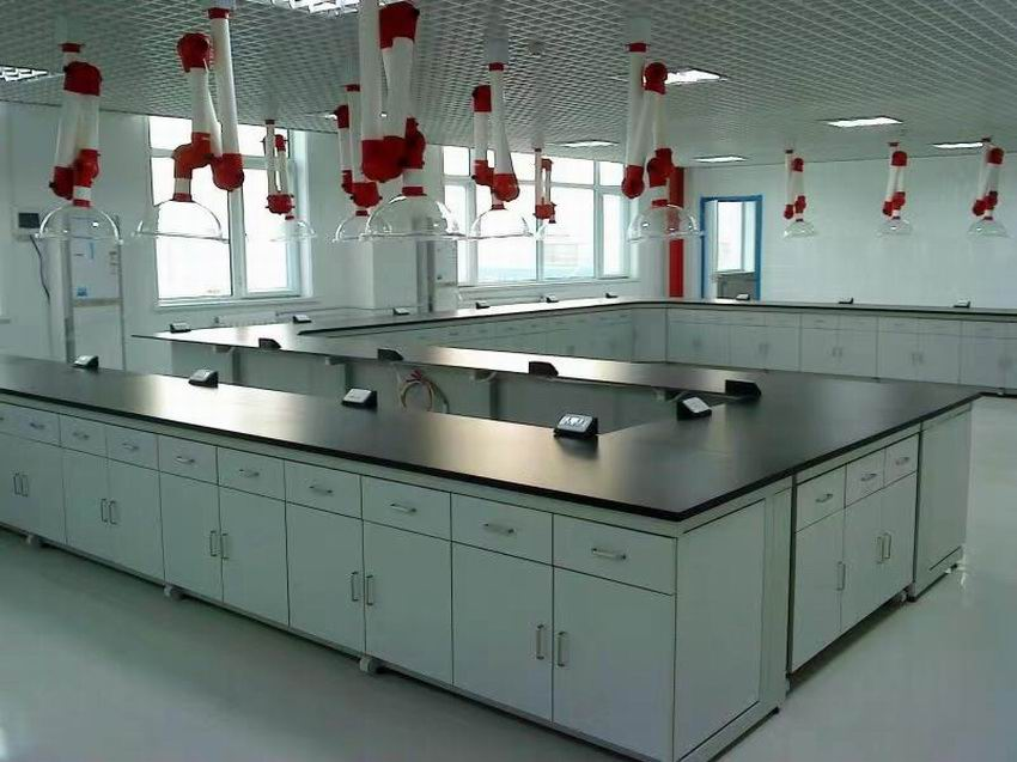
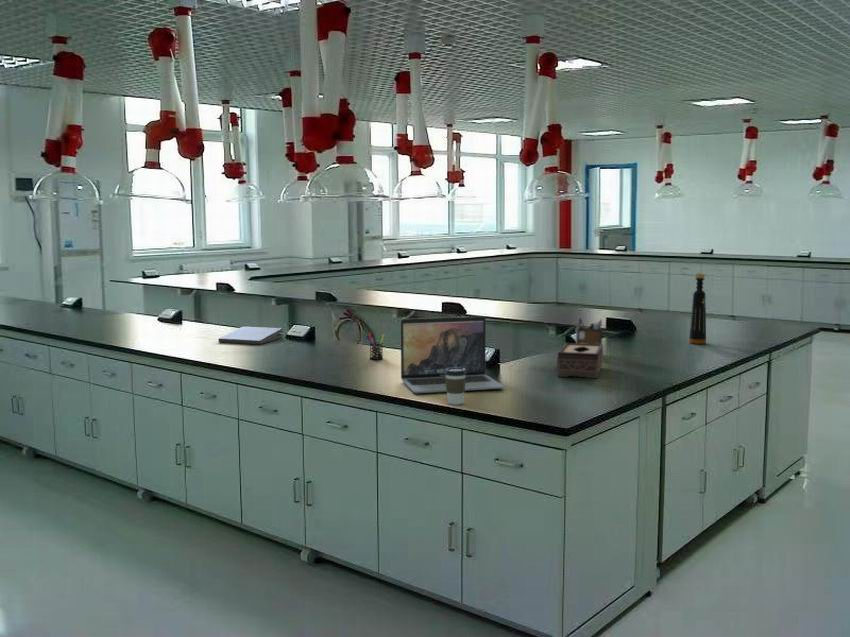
+ coffee cup (455, 386)
+ pizza box (251, 335)
+ laptop (451, 353)
+ tissue box (580, 359)
+ desk organizer (588, 336)
+ pen holder (376, 345)
+ bottle (698, 308)
